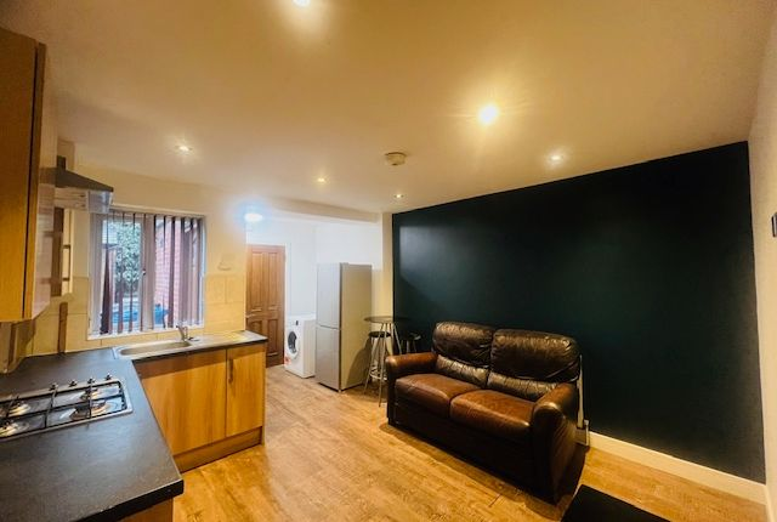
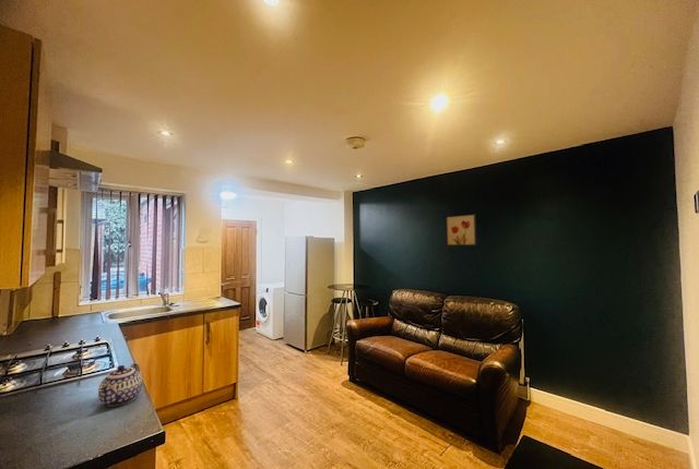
+ teapot (120, 383)
+ wall art (460, 230)
